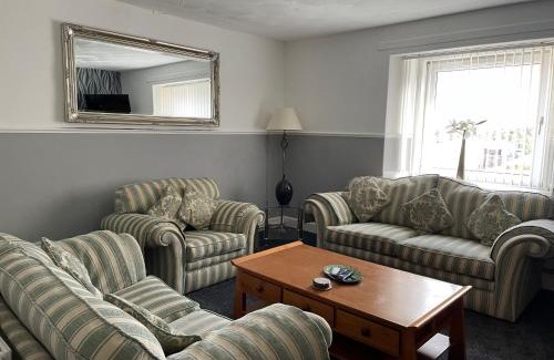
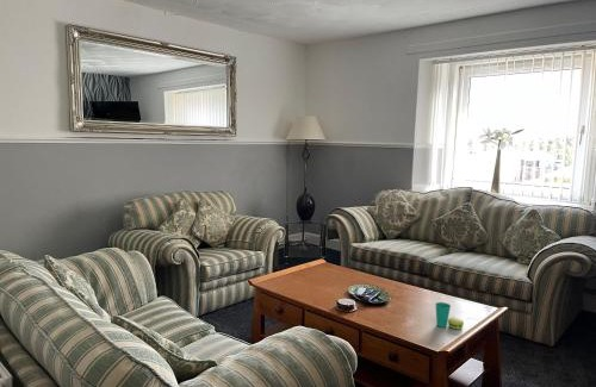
+ cup (448, 314)
